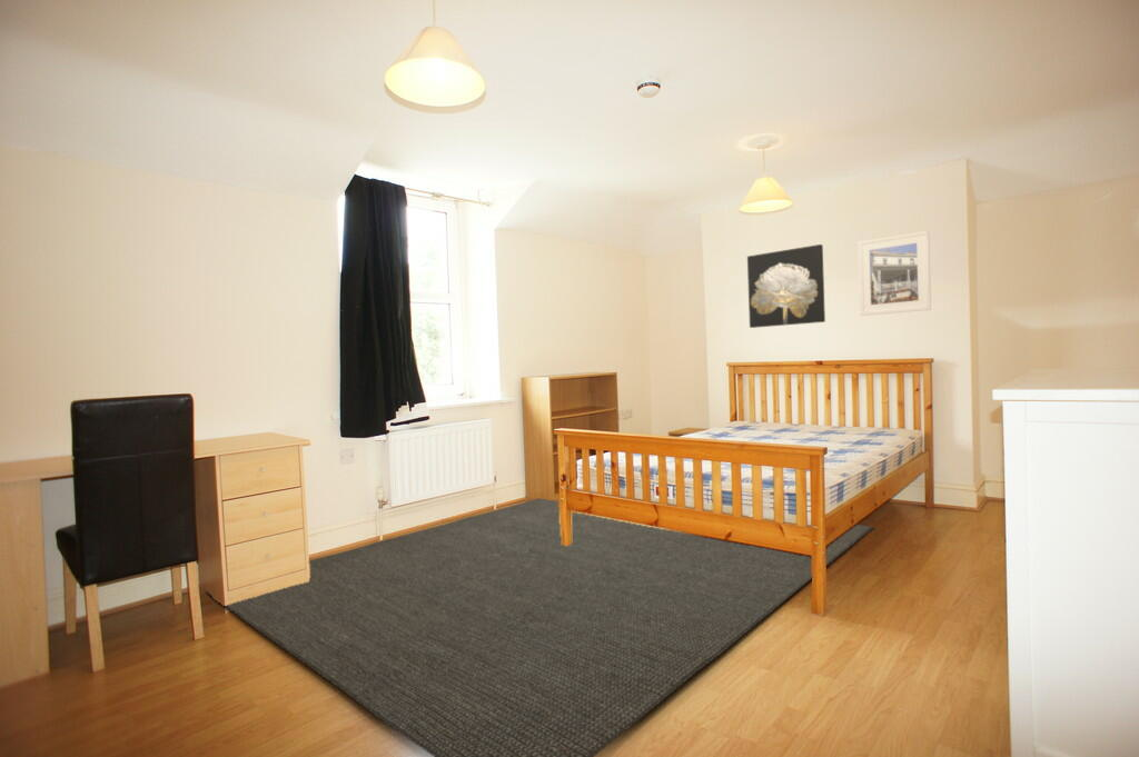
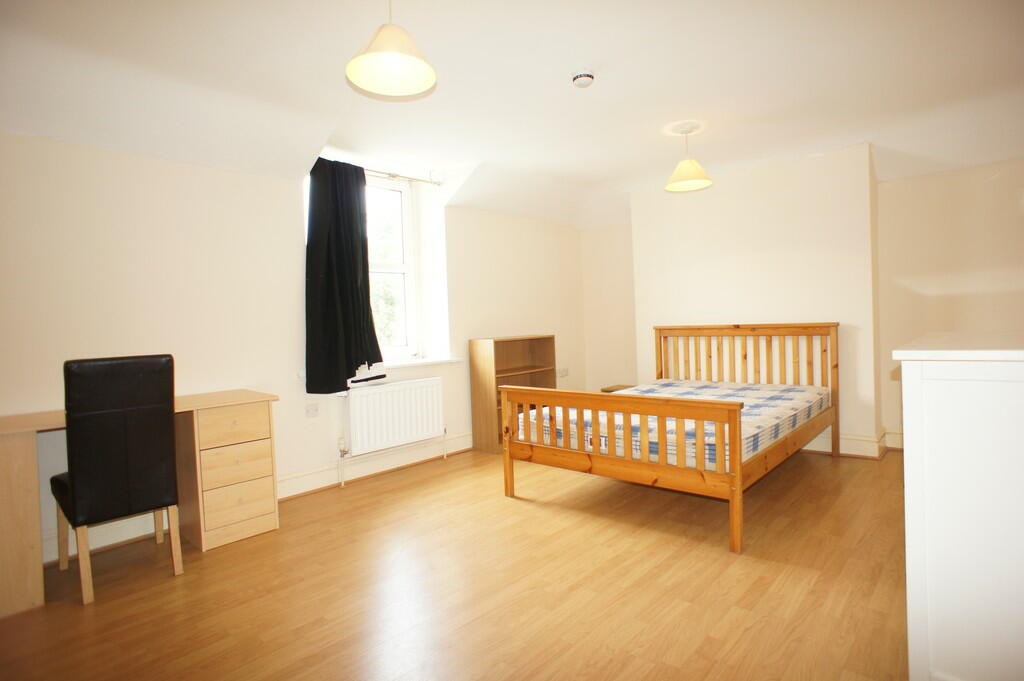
- wall art (784, 288)
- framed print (893, 275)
- rug (570, 555)
